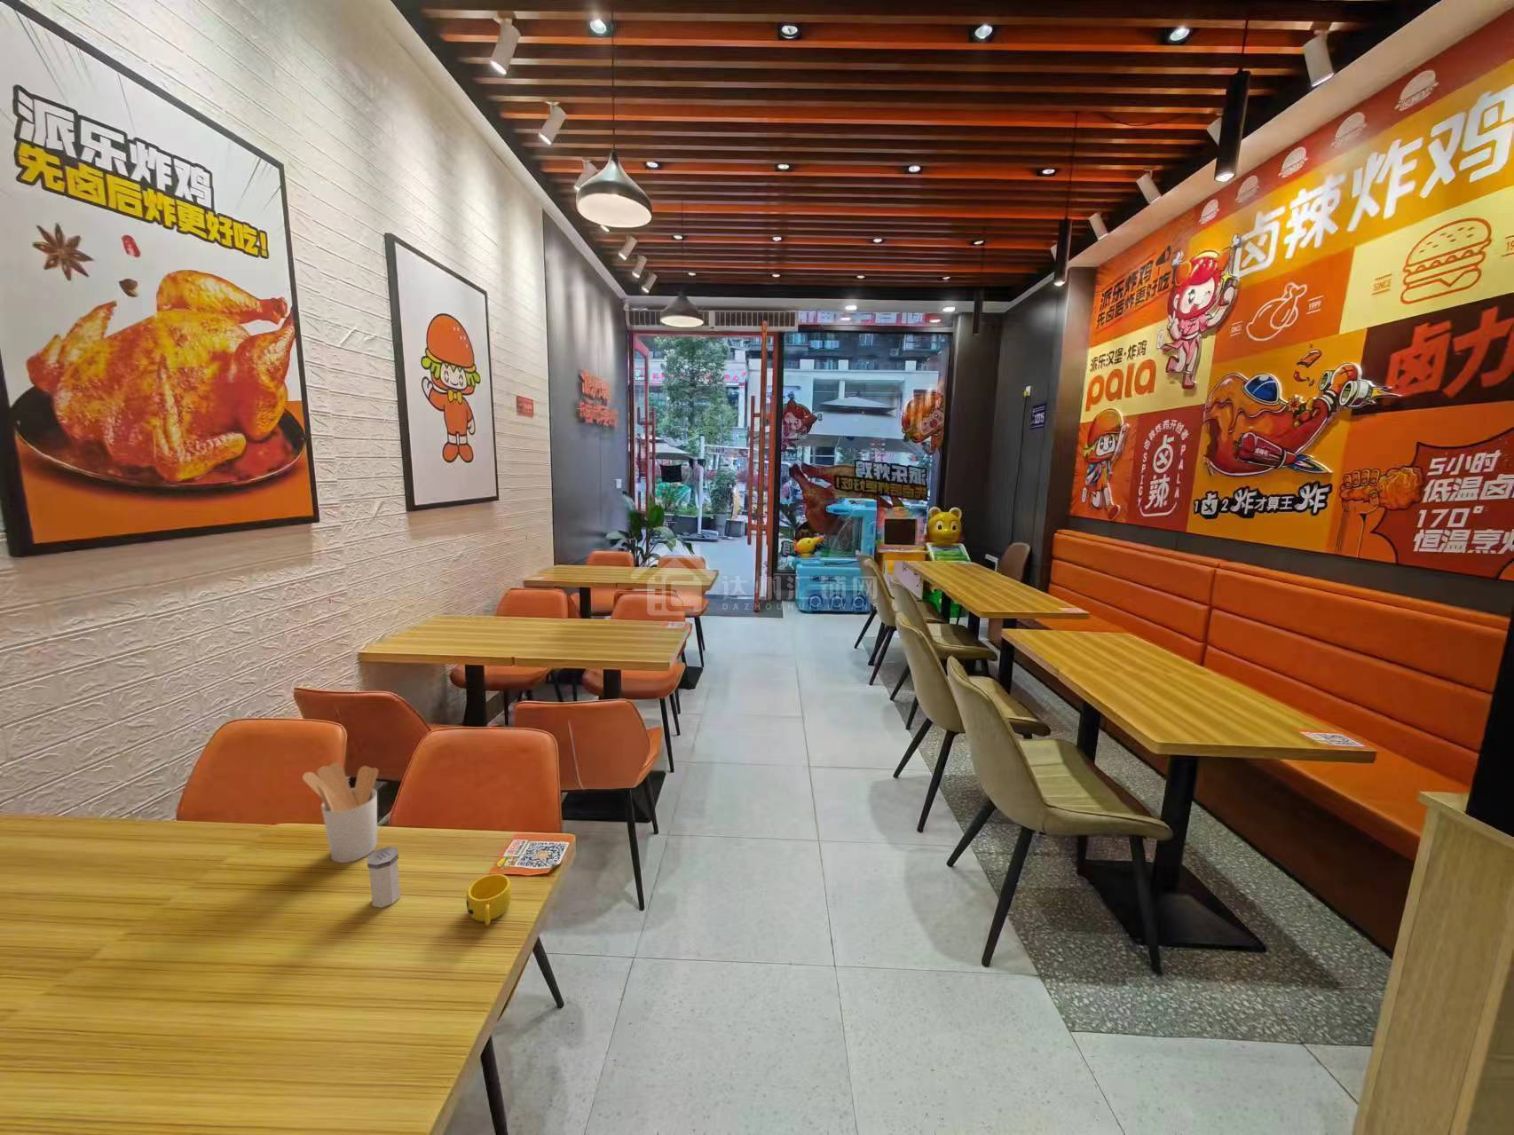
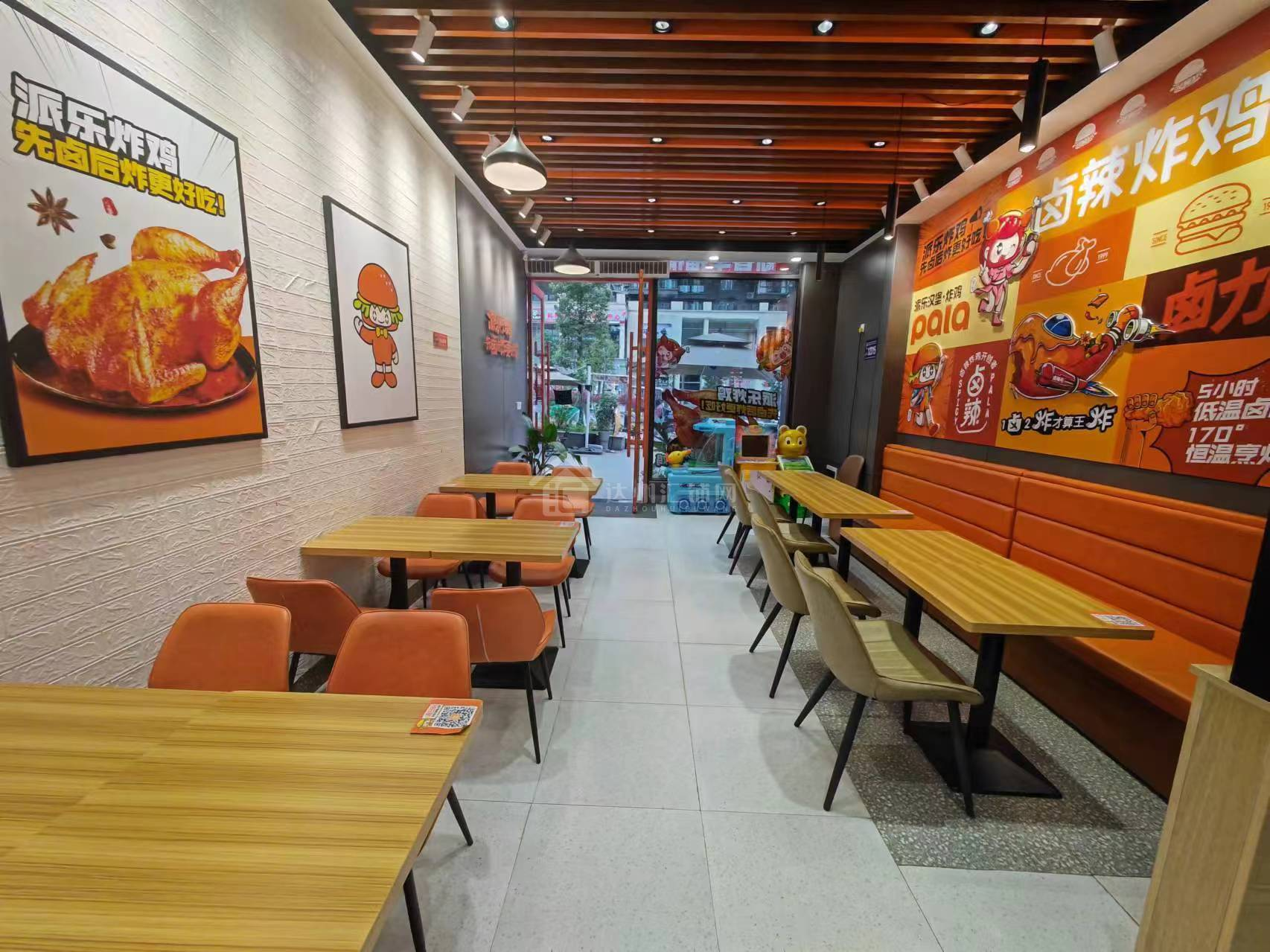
- salt shaker (384, 876)
- utensil holder (342, 810)
- cup (488, 901)
